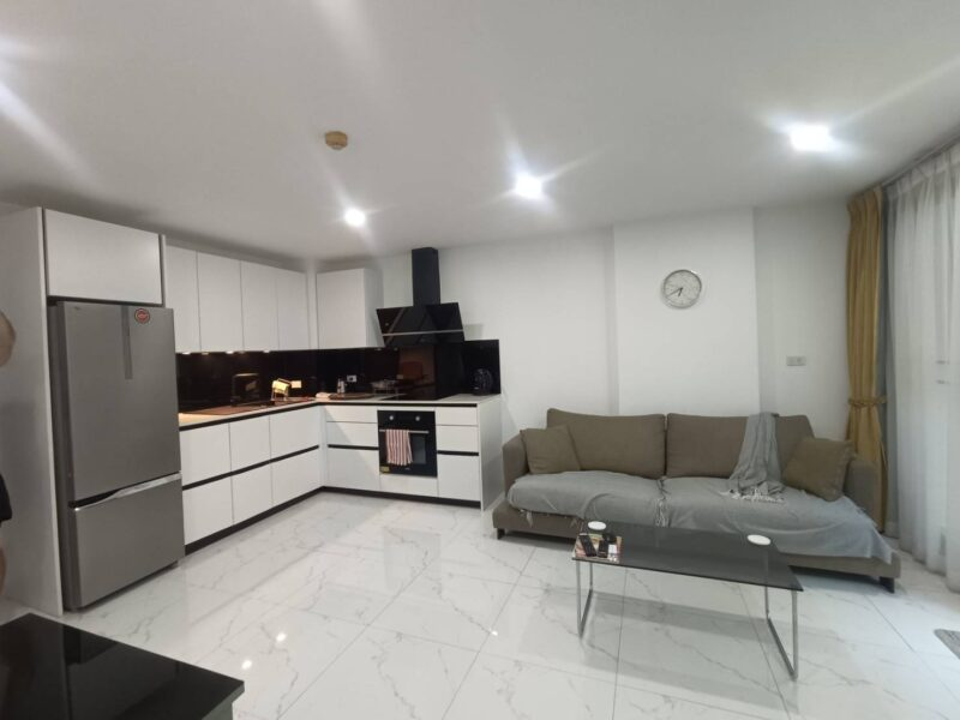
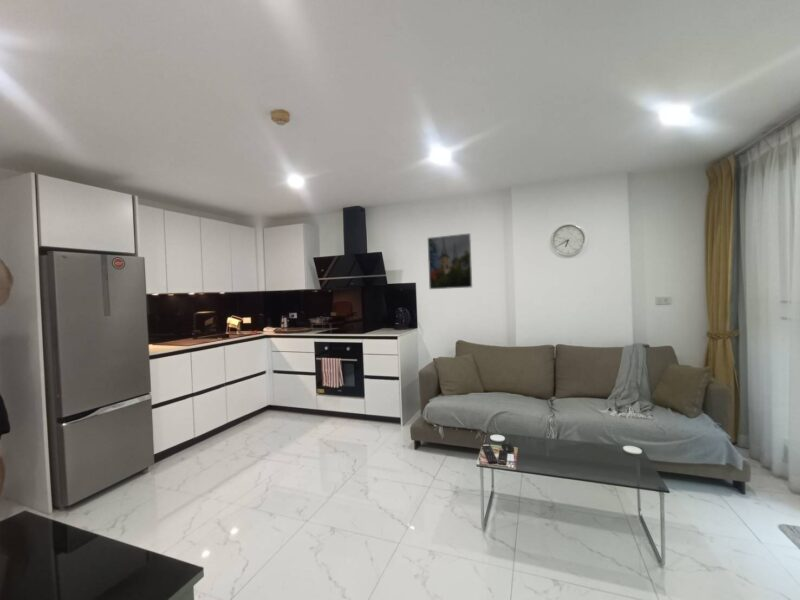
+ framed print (449, 262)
